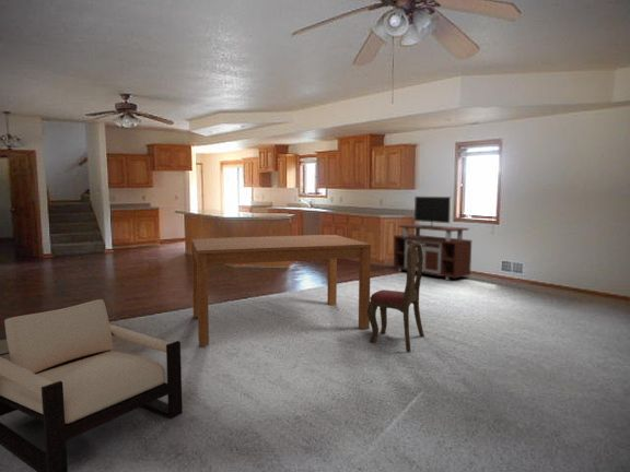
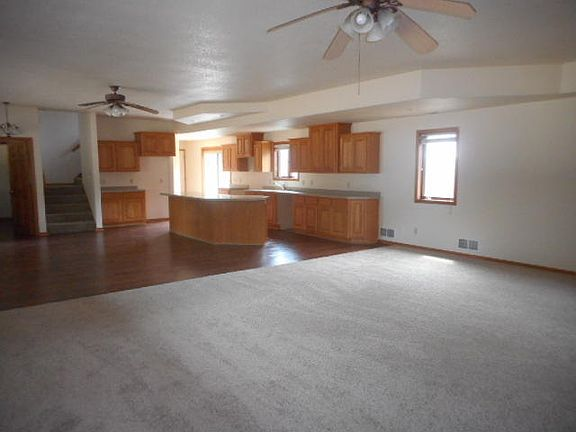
- tv stand (430, 236)
- armchair (80, 367)
- chair (395, 291)
- dining table (277, 261)
